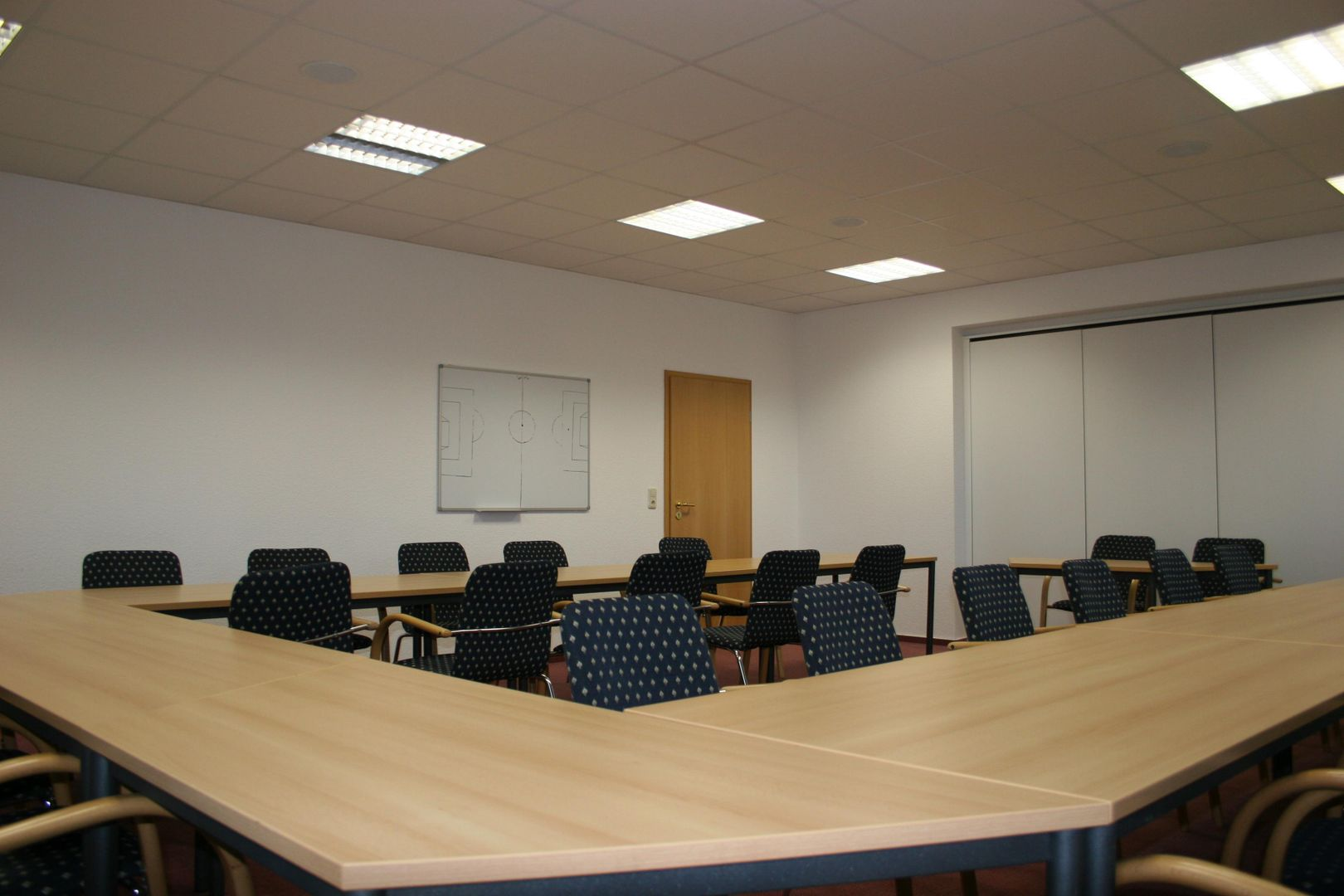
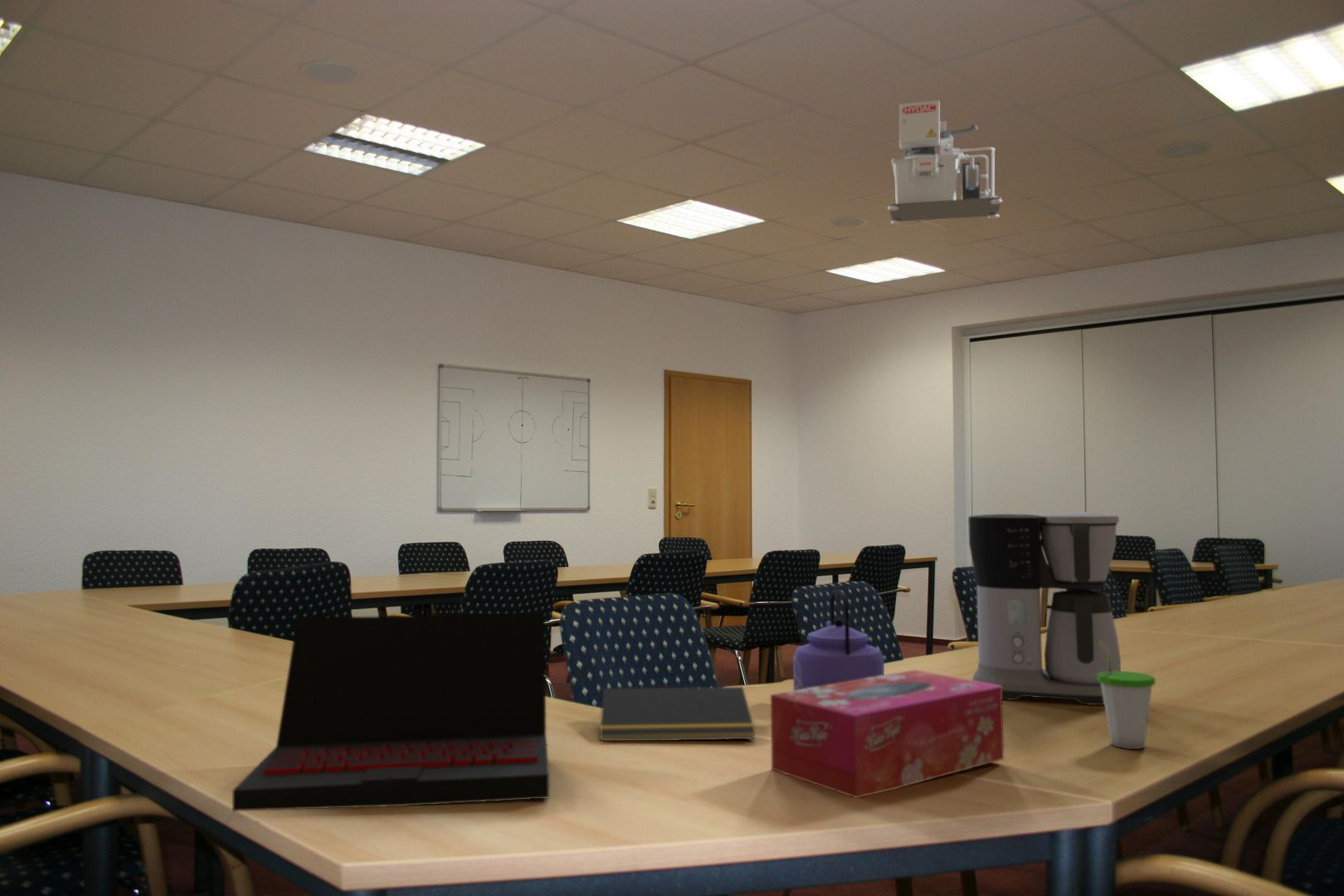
+ tissue box (889, 727)
+ laptop (411, 697)
+ kettle (837, 645)
+ projector (942, 163)
+ cup (1126, 694)
+ coffee maker (1040, 604)
+ notepad (675, 712)
